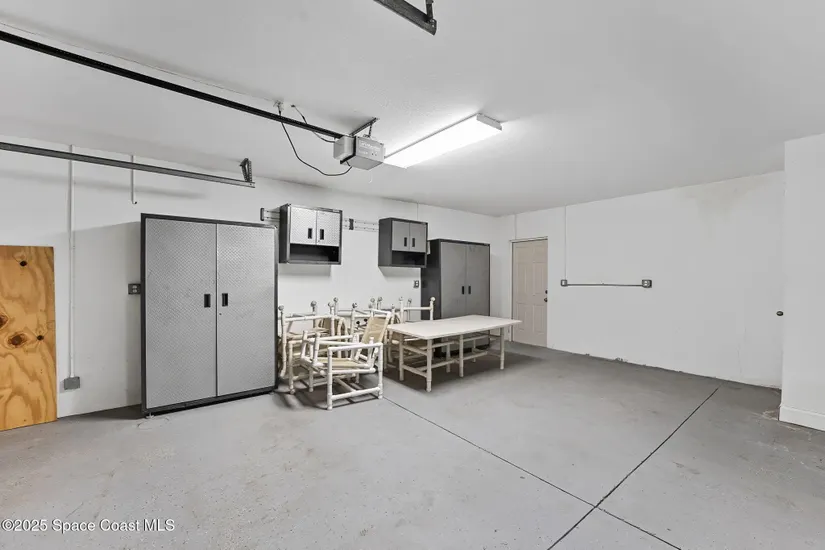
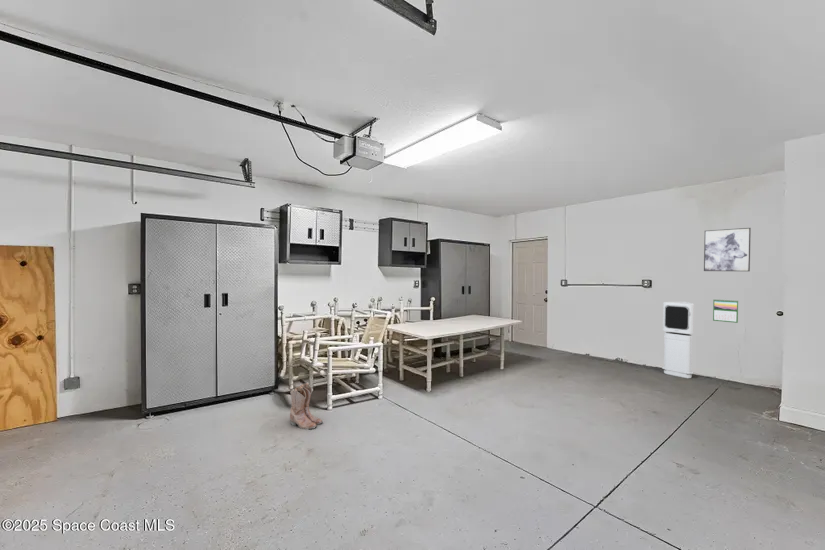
+ calendar (725, 310)
+ wall art (726, 250)
+ boots (306, 404)
+ air purifier (680, 338)
